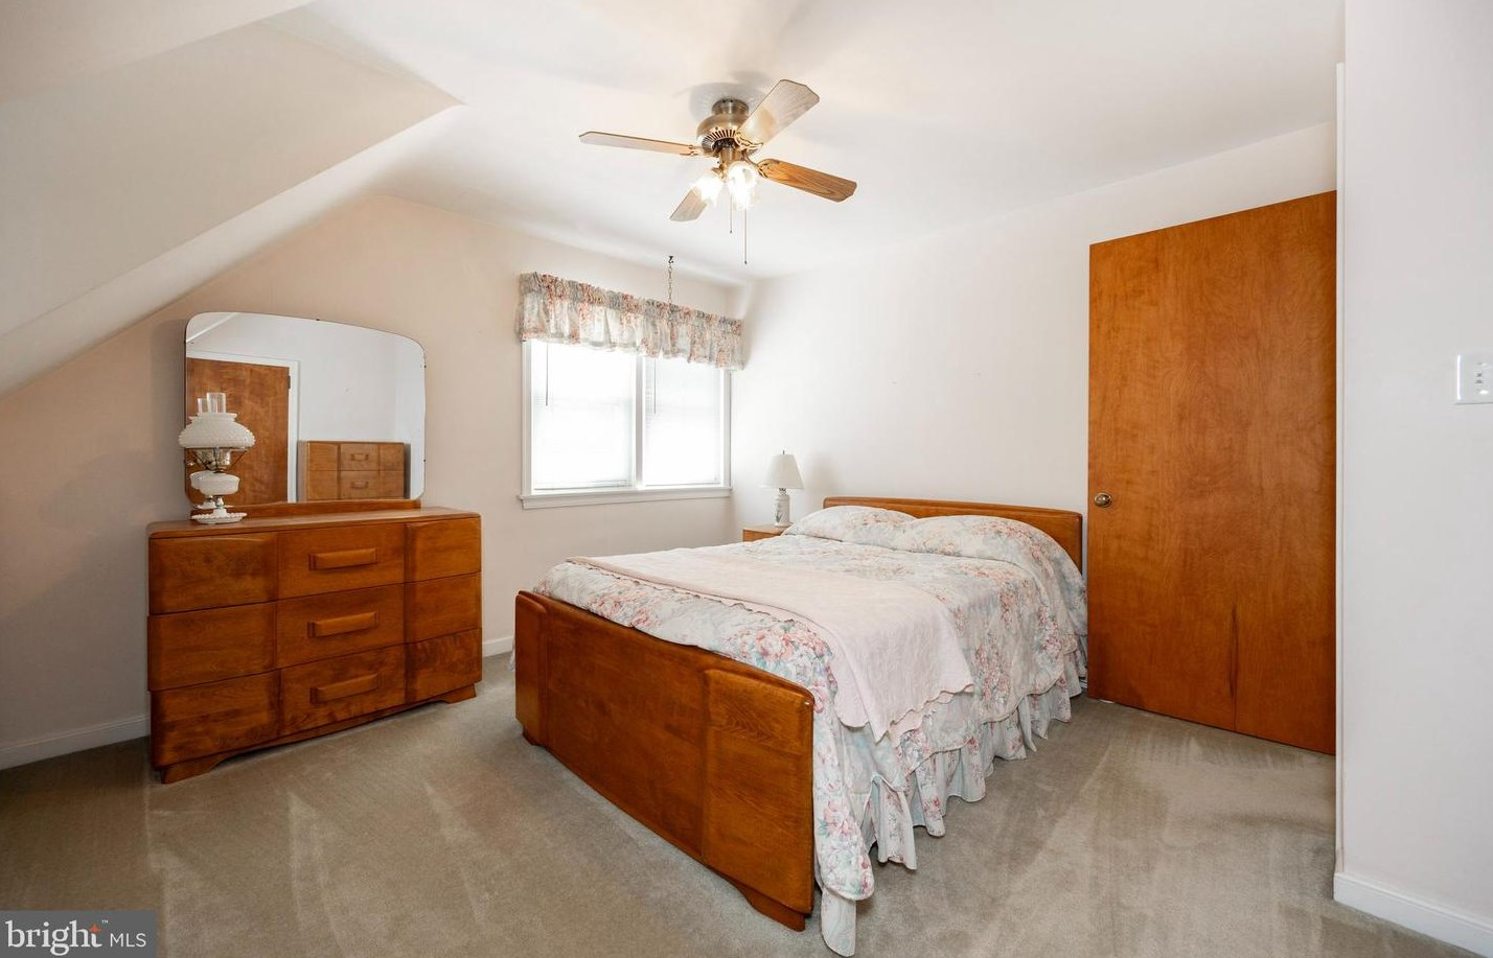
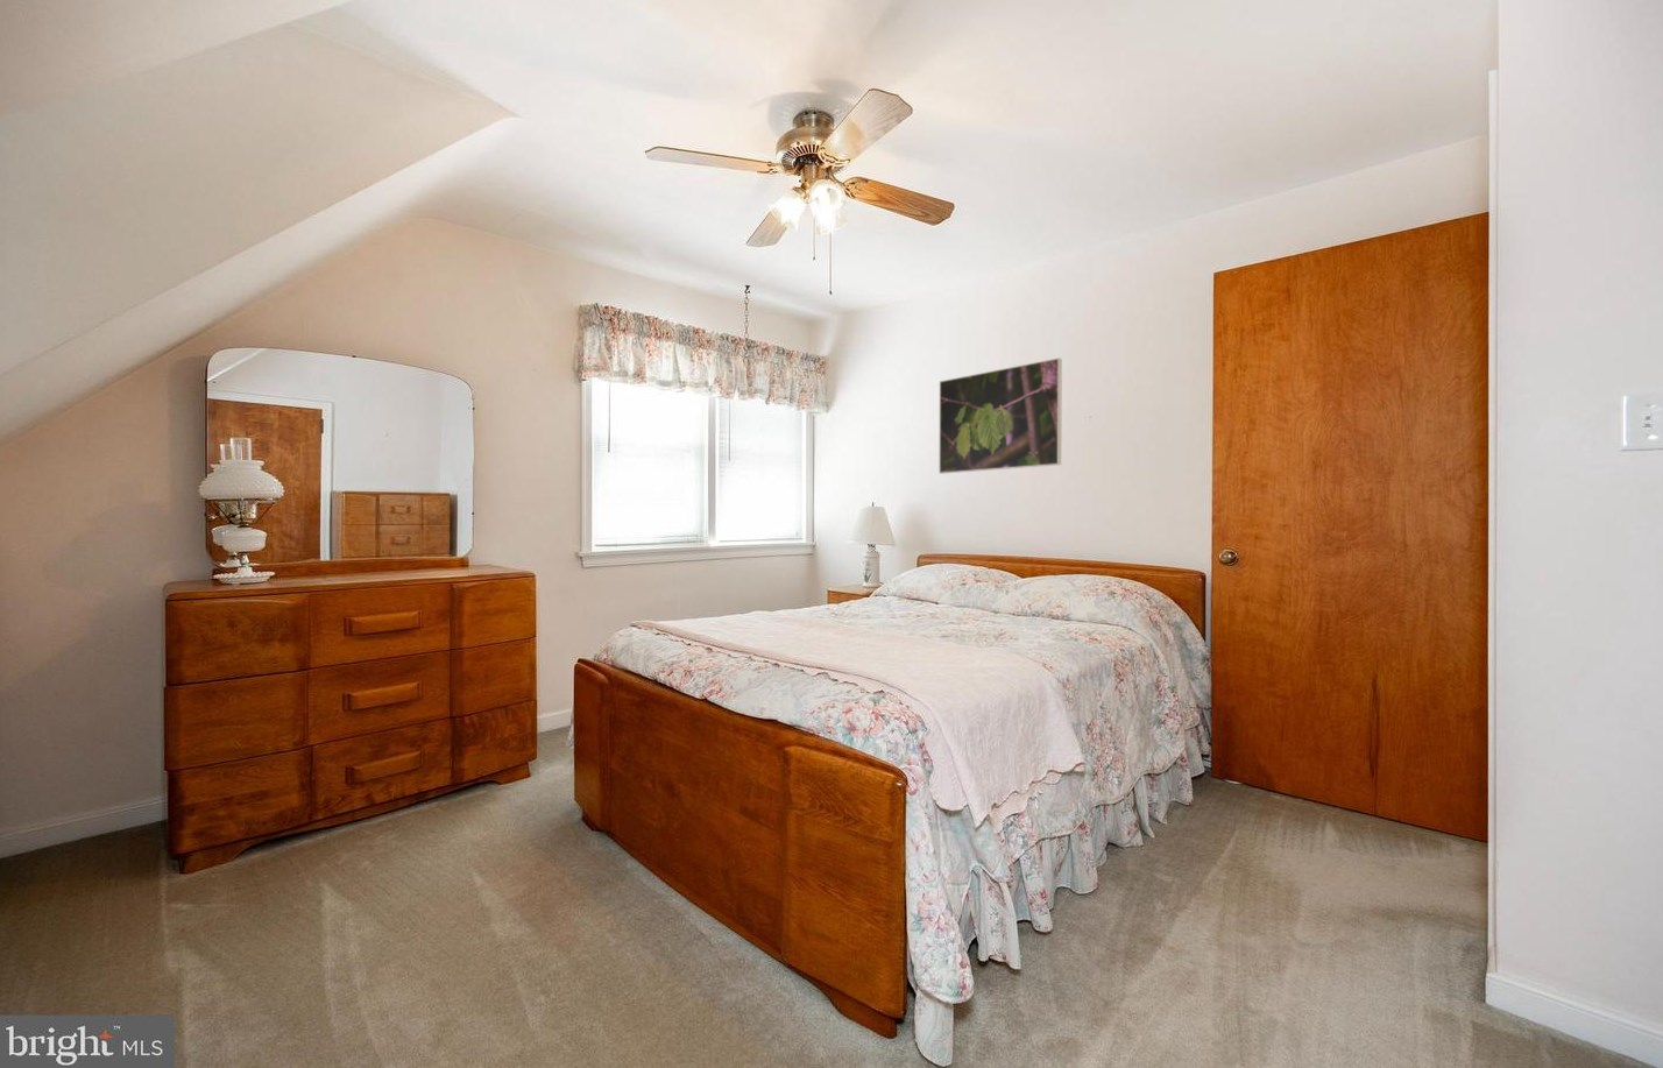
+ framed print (995, 419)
